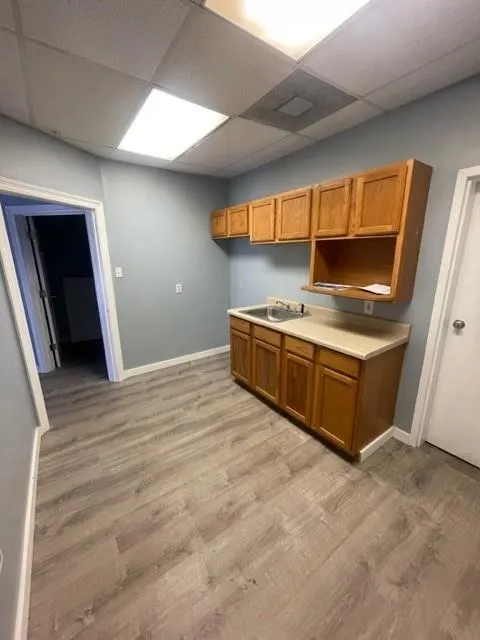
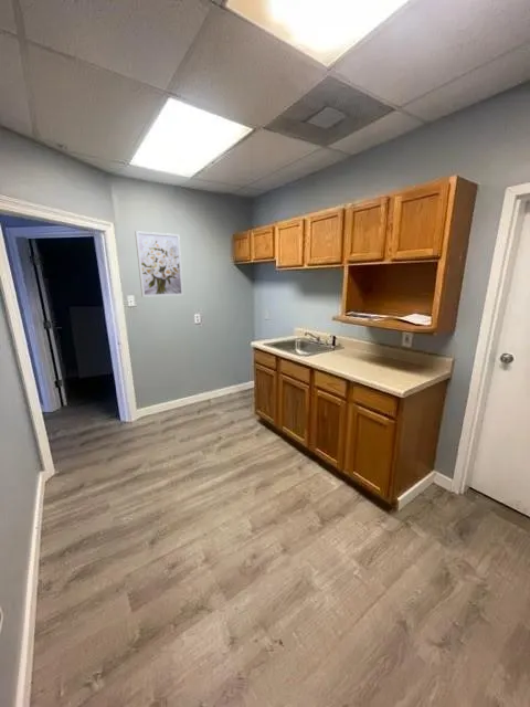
+ wall art (160, 265)
